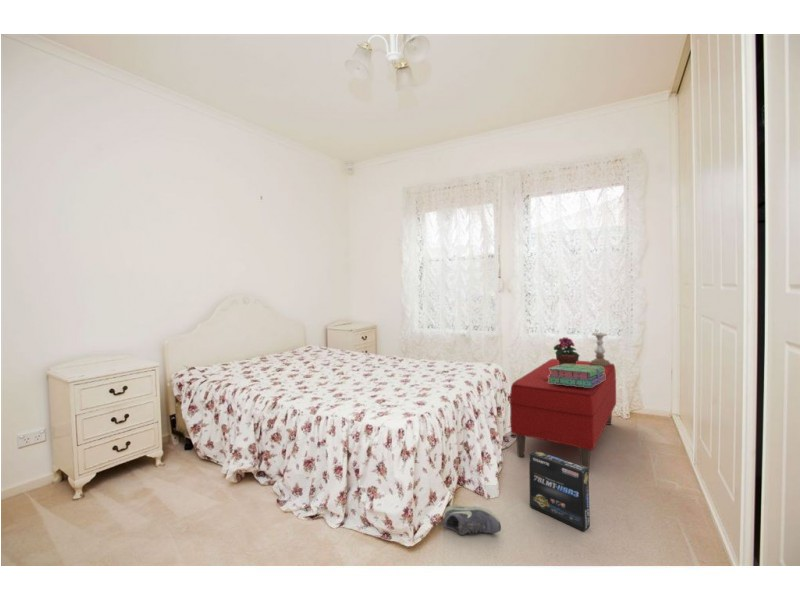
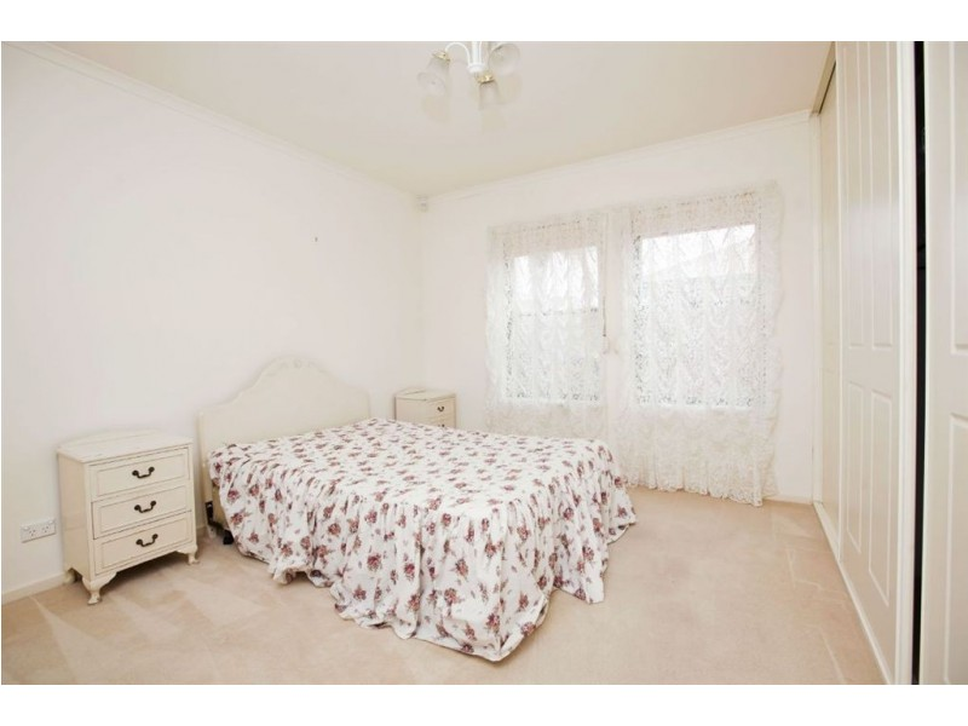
- candle holder (599, 349)
- stack of books (577, 376)
- potted flower (566, 353)
- bench (568, 405)
- box (558, 488)
- shoe (468, 521)
